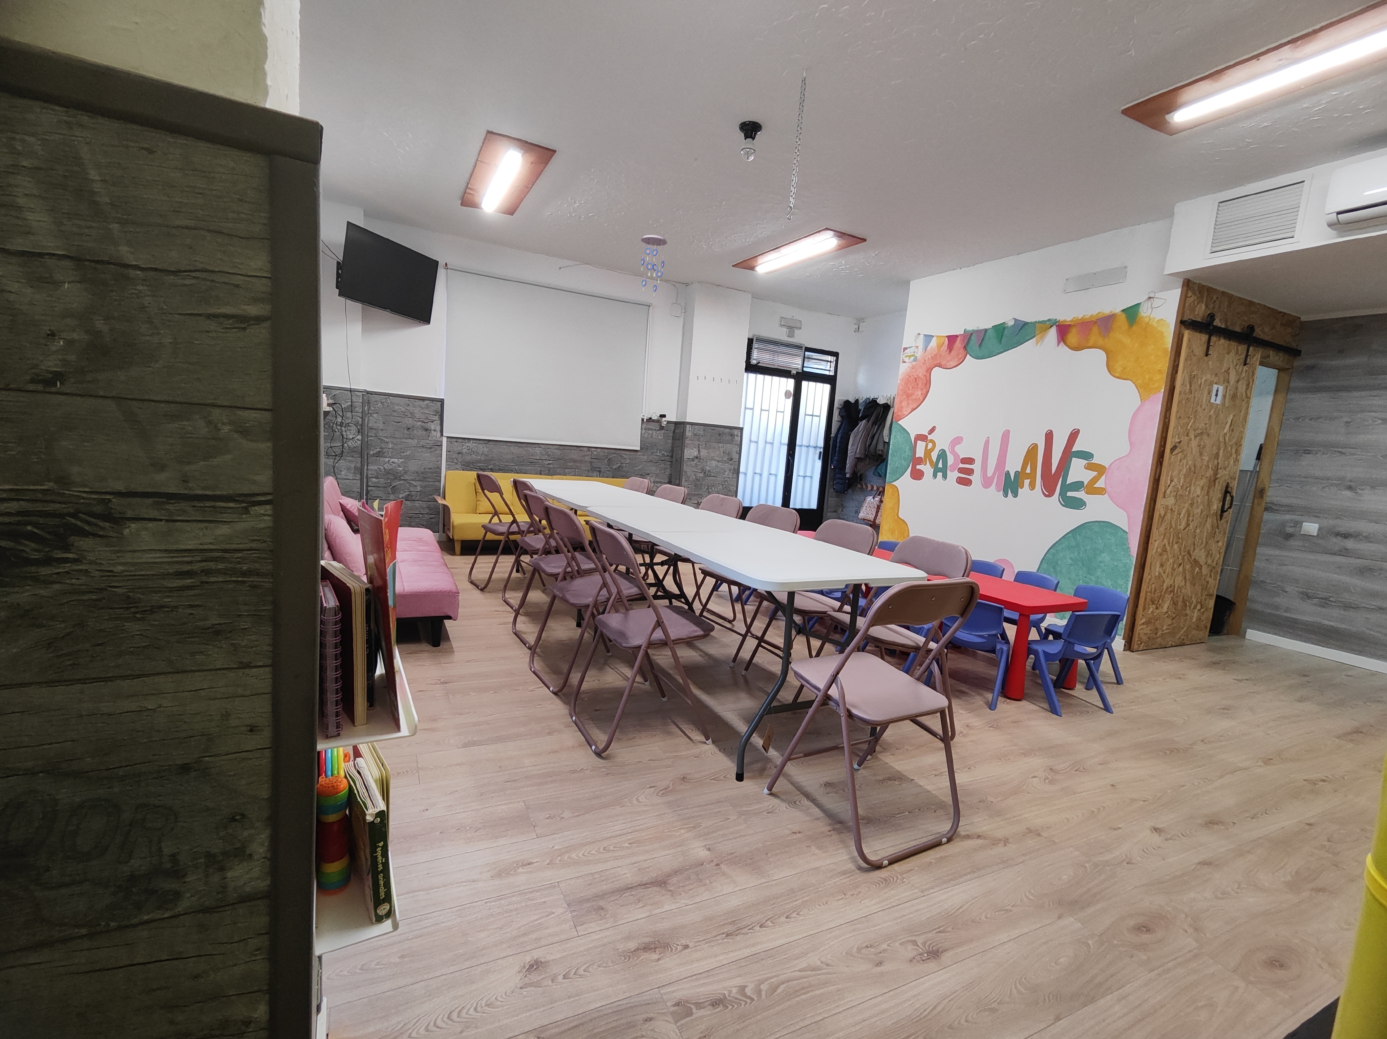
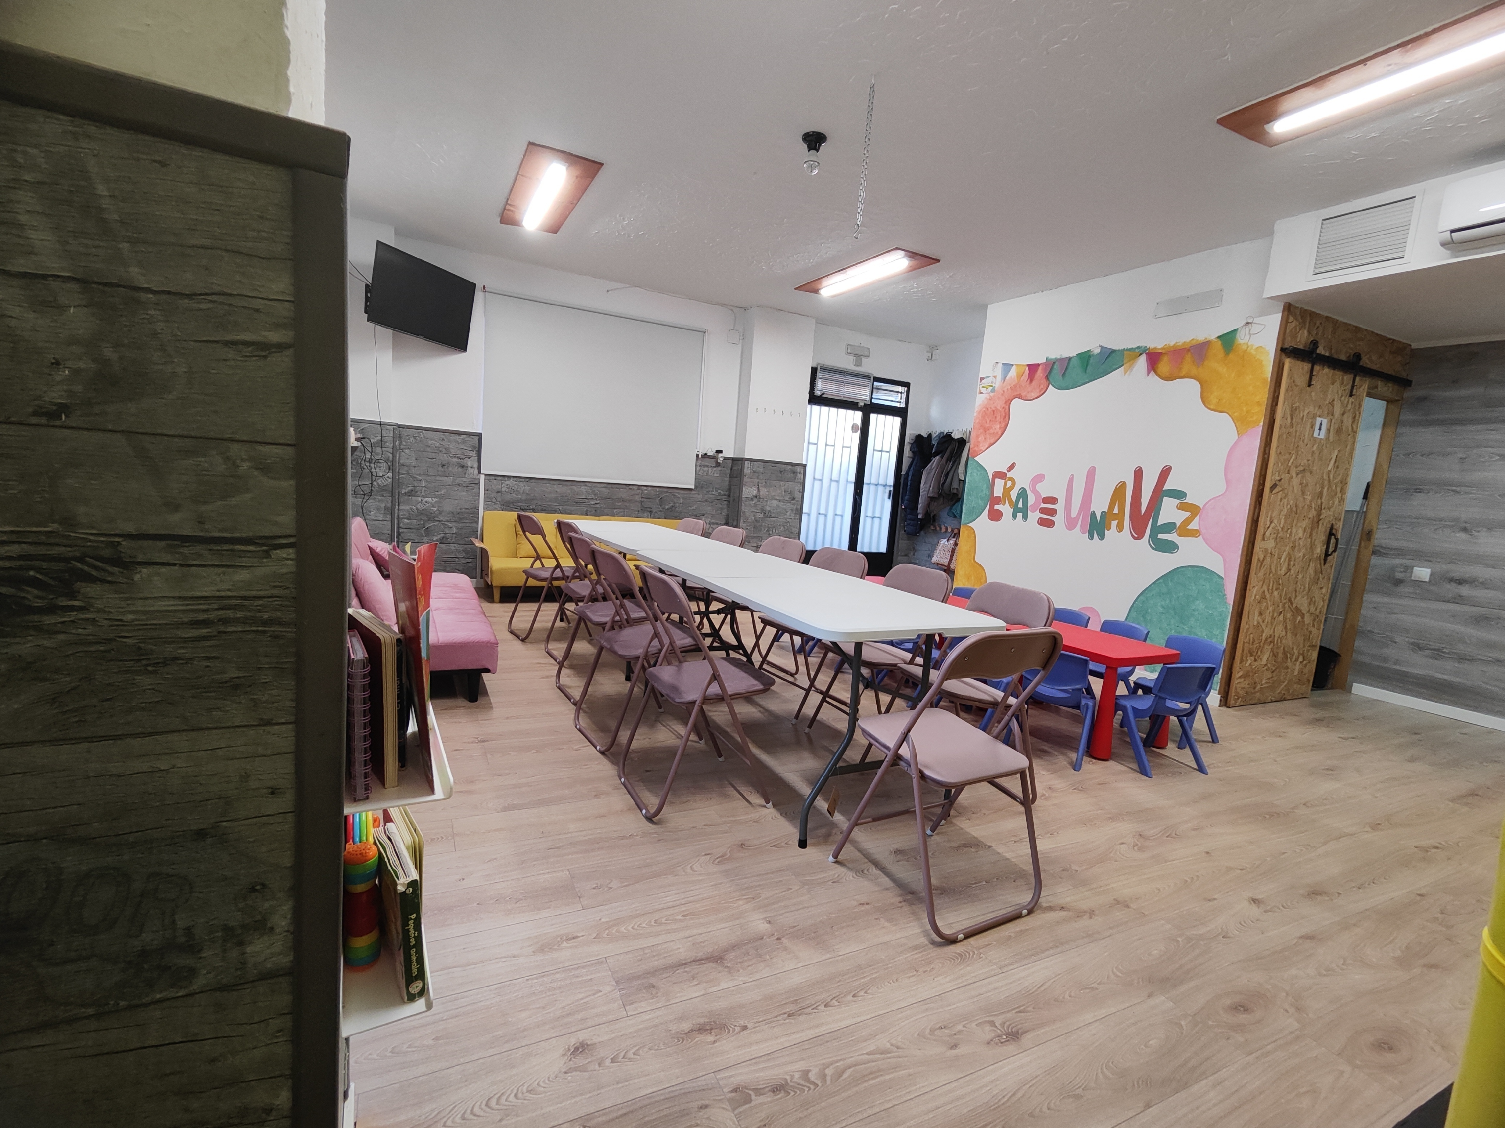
- ceiling mobile (652, 267)
